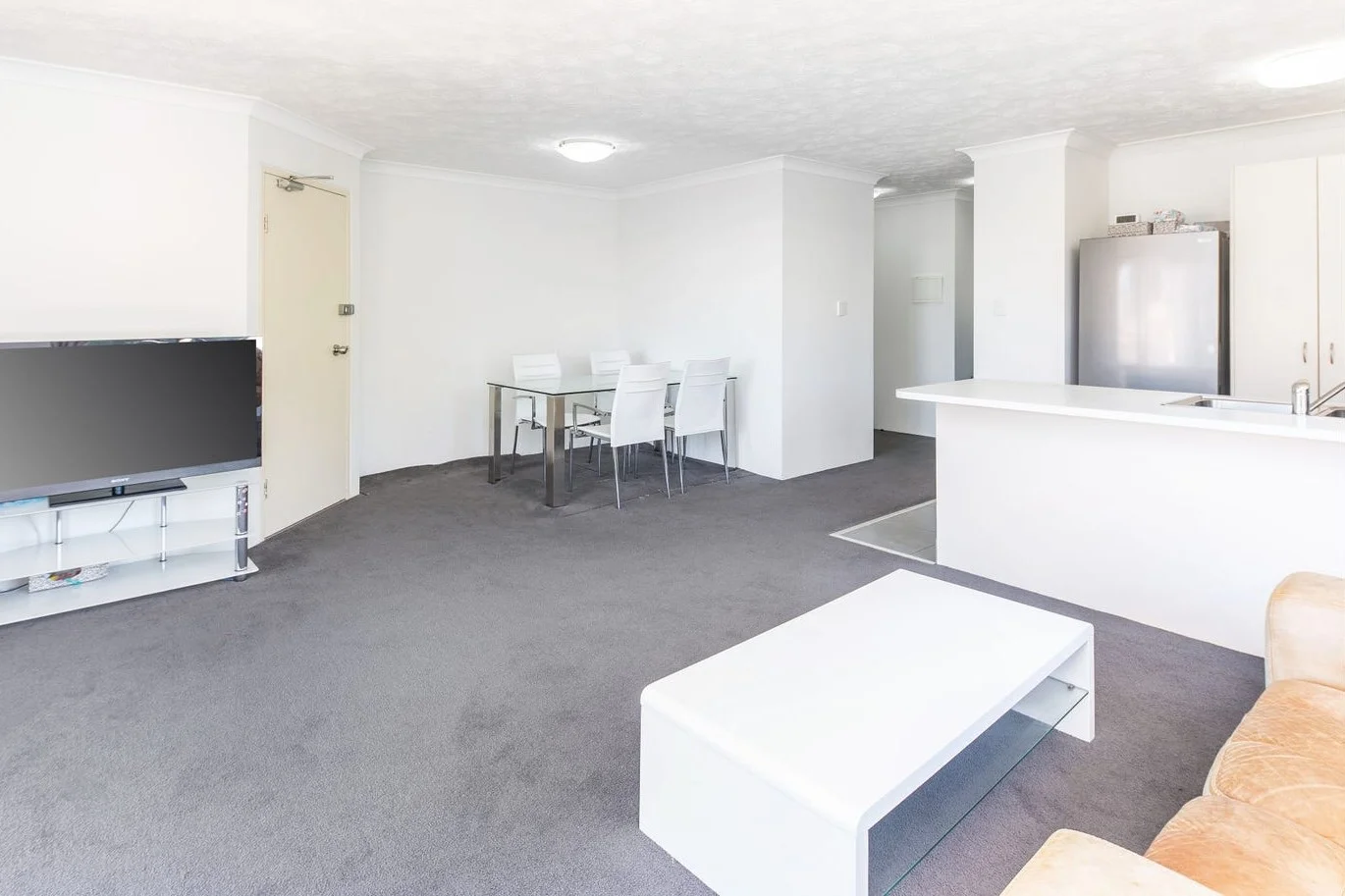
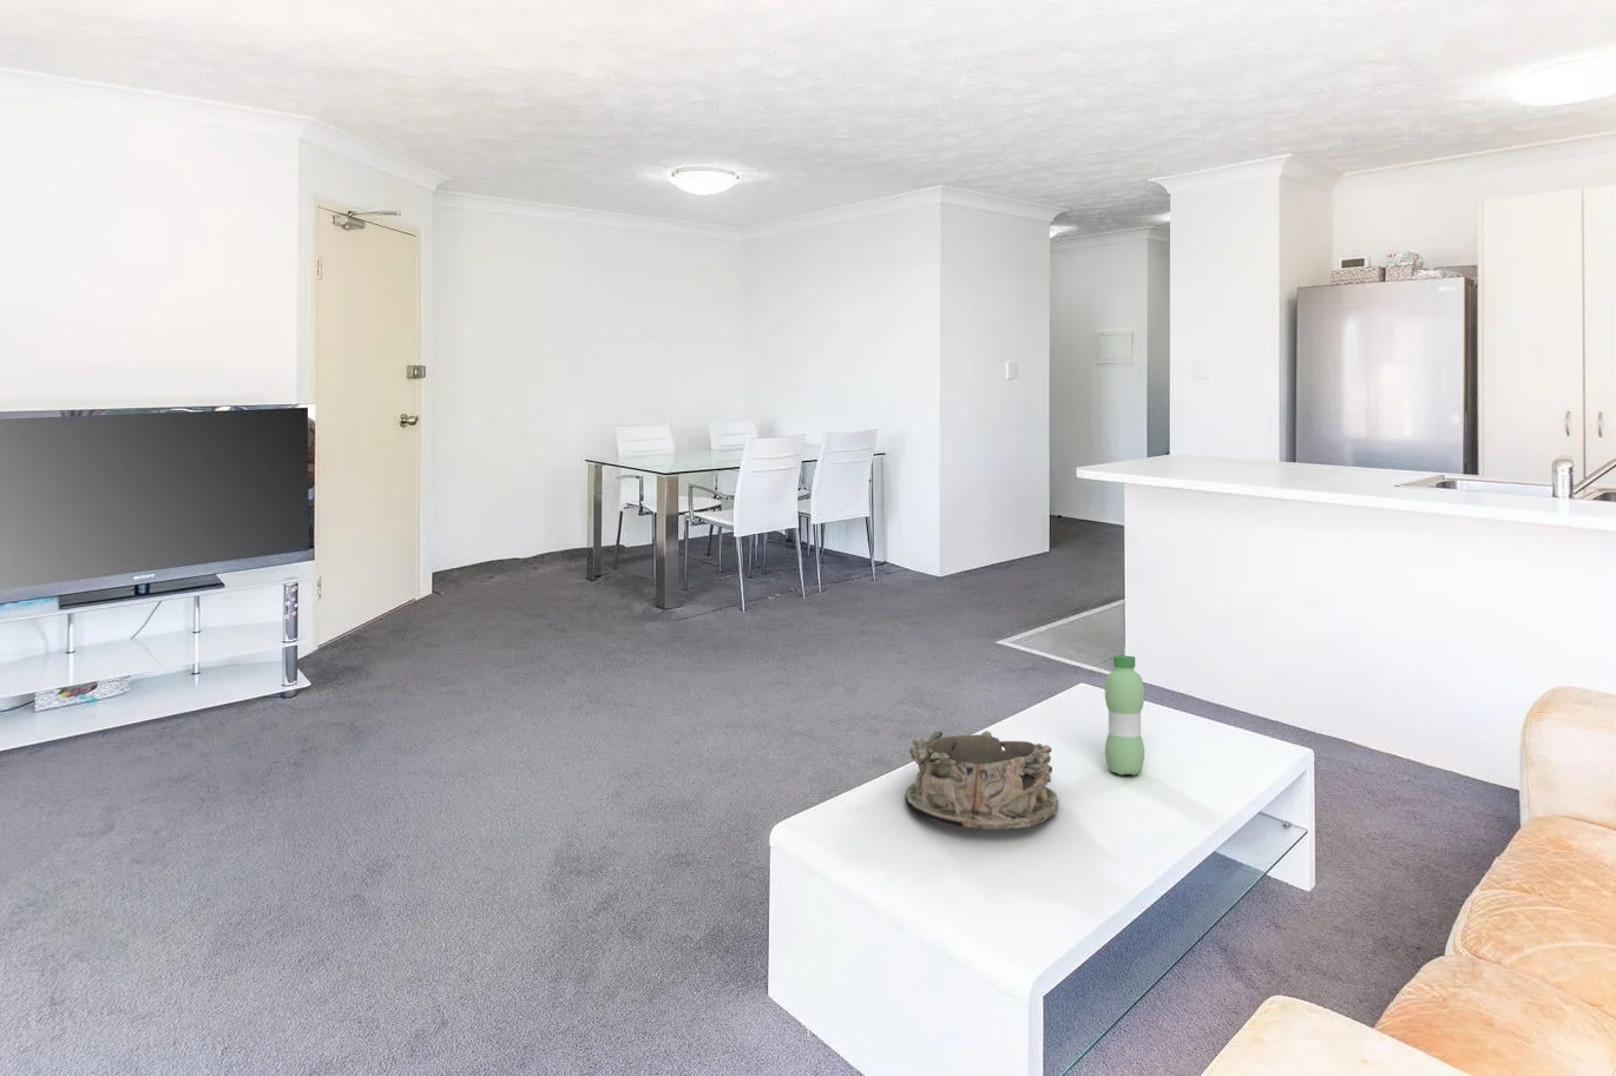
+ water bottle (1125, 715)
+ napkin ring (980, 771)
